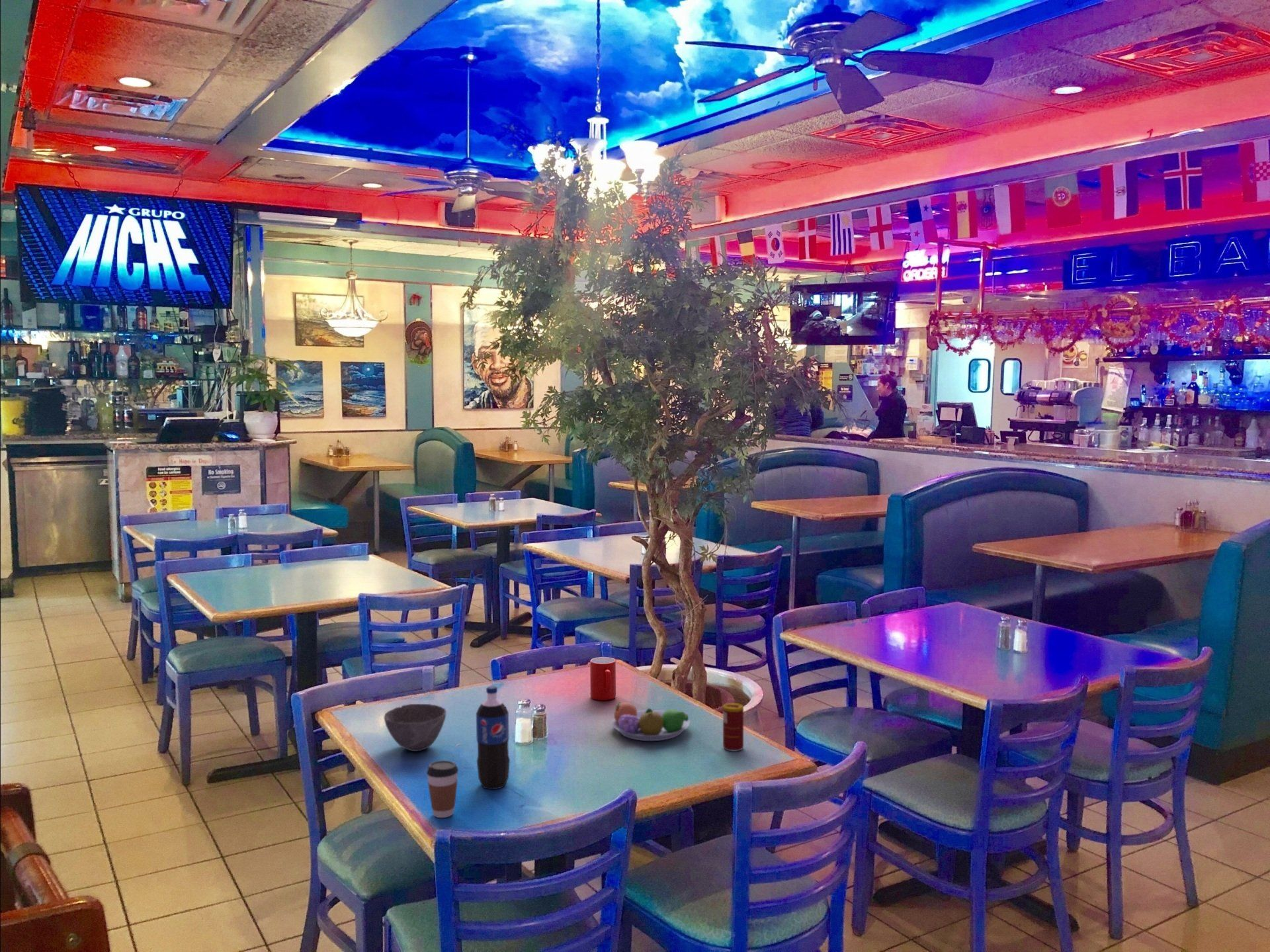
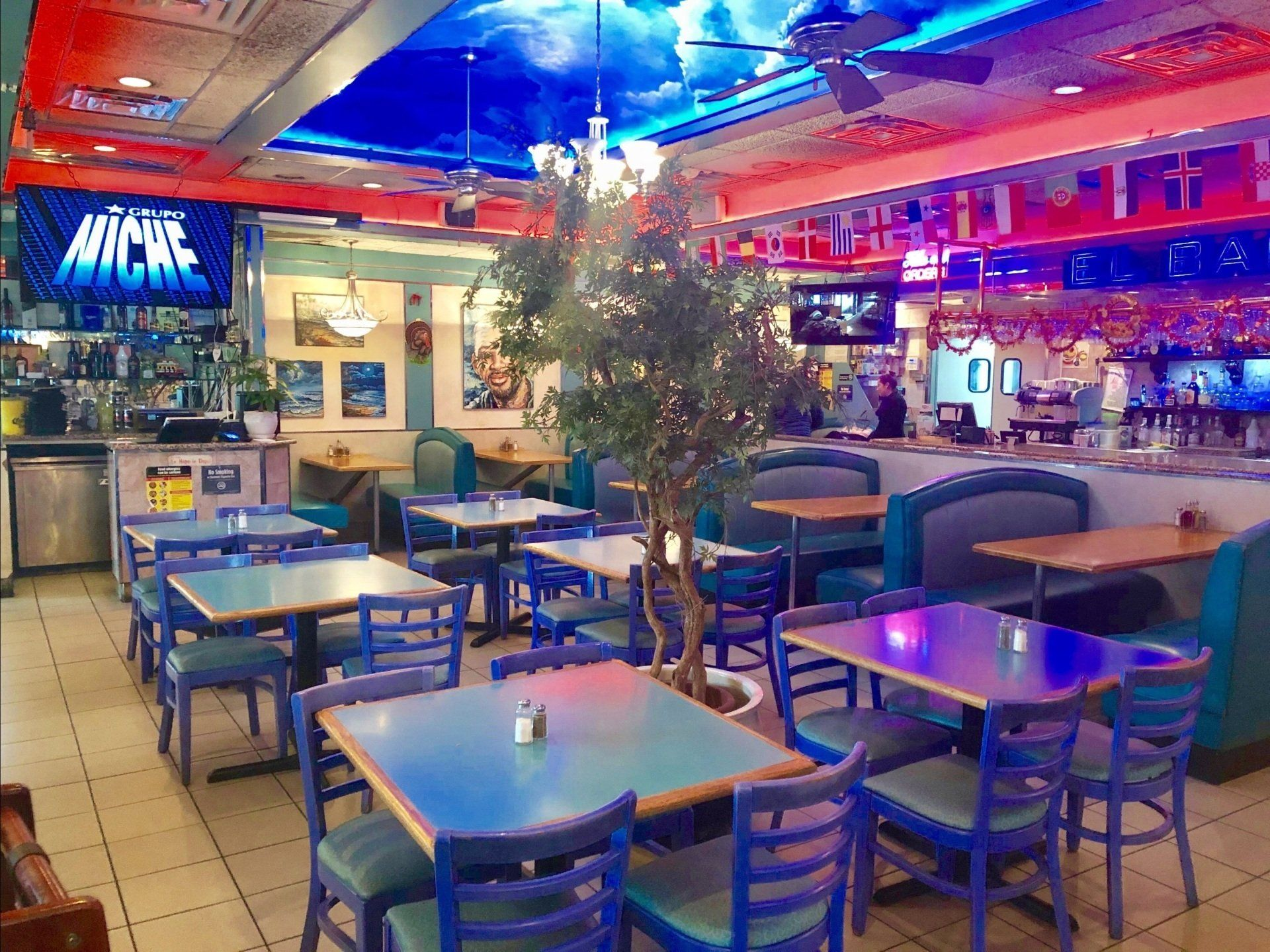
- fruit bowl (652, 715)
- pop (493, 736)
- cup (603, 680)
- coffee cup (443, 789)
- bowl (415, 730)
- beverage can (733, 726)
